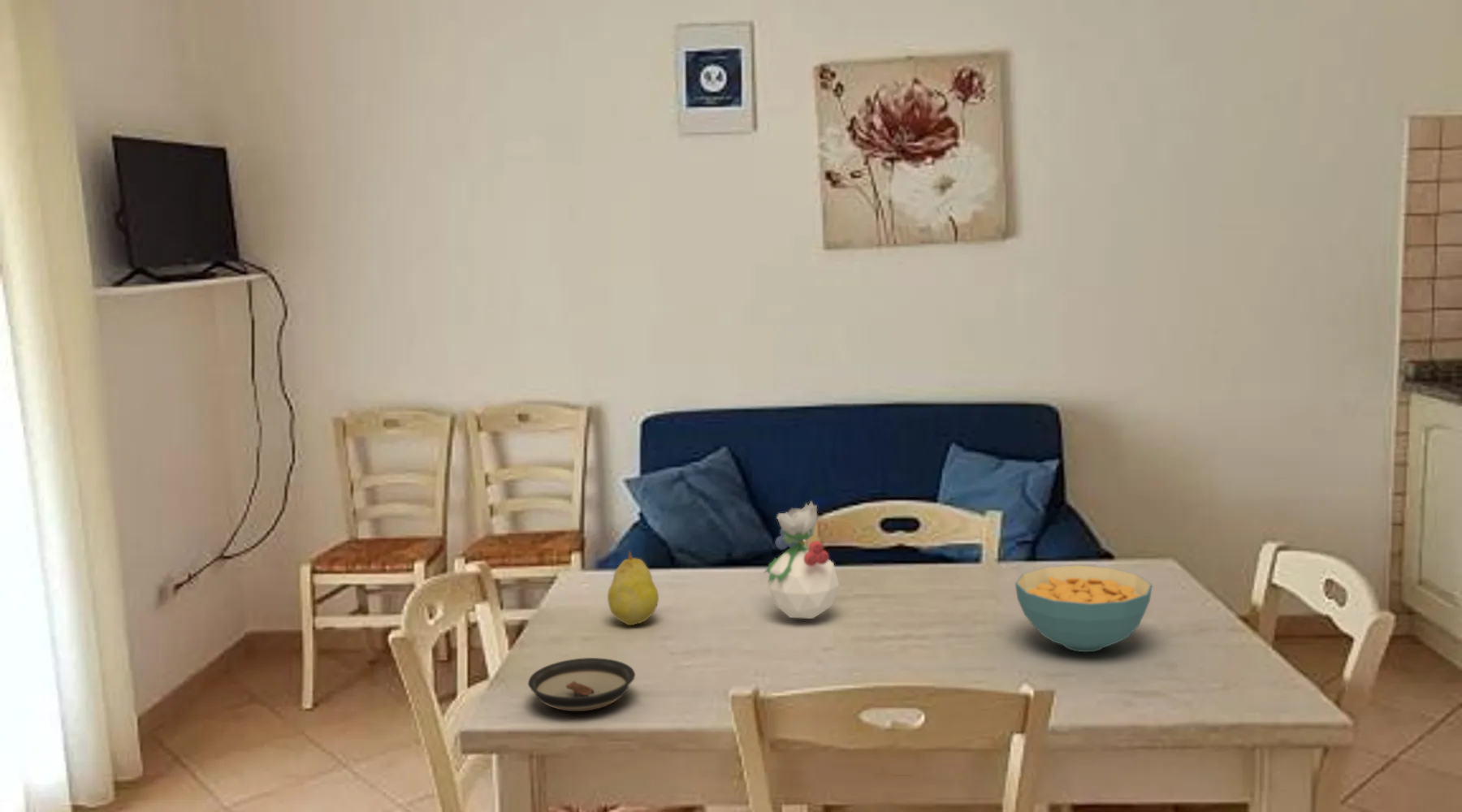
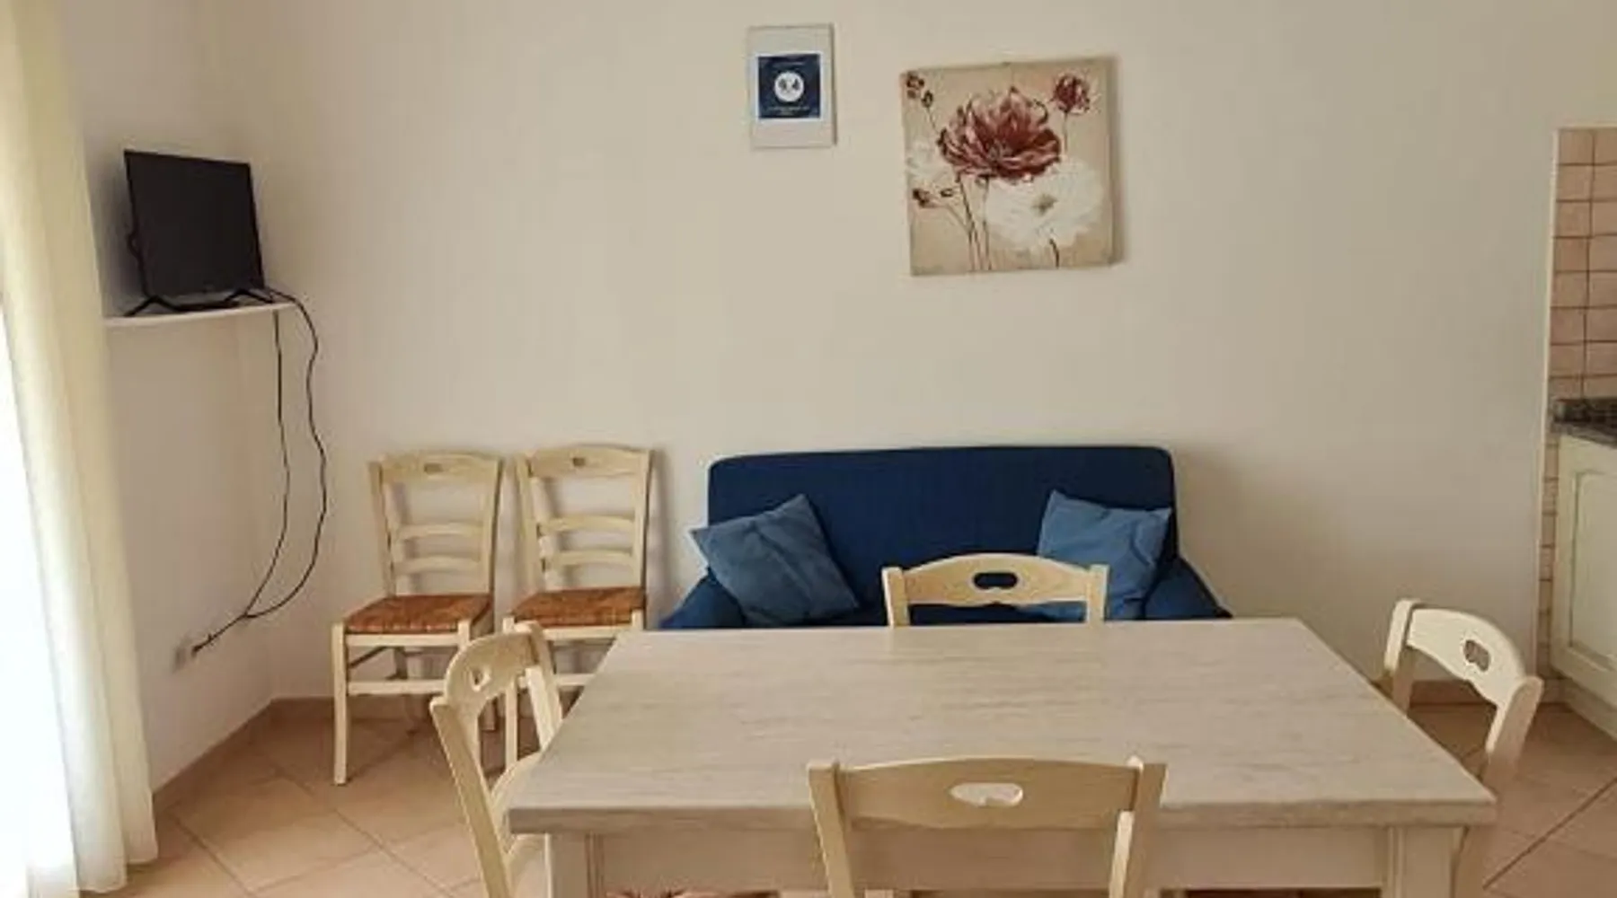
- saucer (582, 689)
- fruit (634, 587)
- cereal bowl (1083, 614)
- toy figurine (801, 560)
